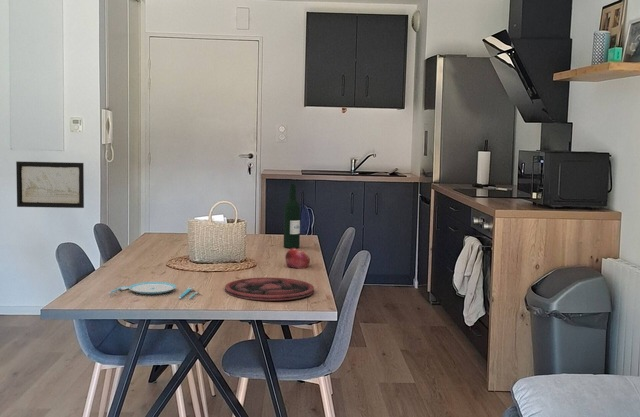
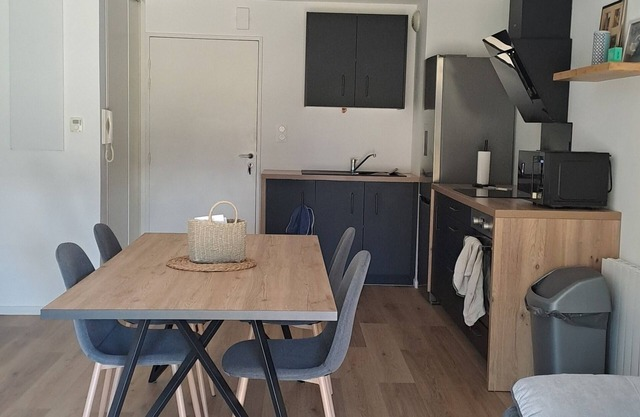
- plate (156, 290)
- fruit (296, 258)
- plate (269, 287)
- wine bottle (292, 215)
- wall art (50, 184)
